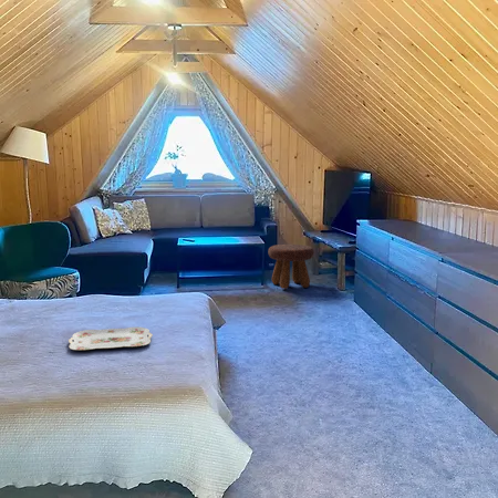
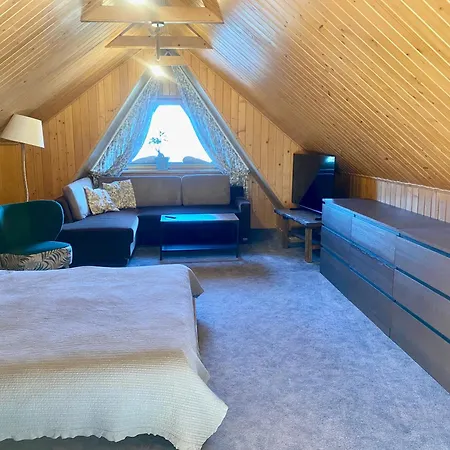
- footstool (289, 266)
- serving tray (111, 339)
